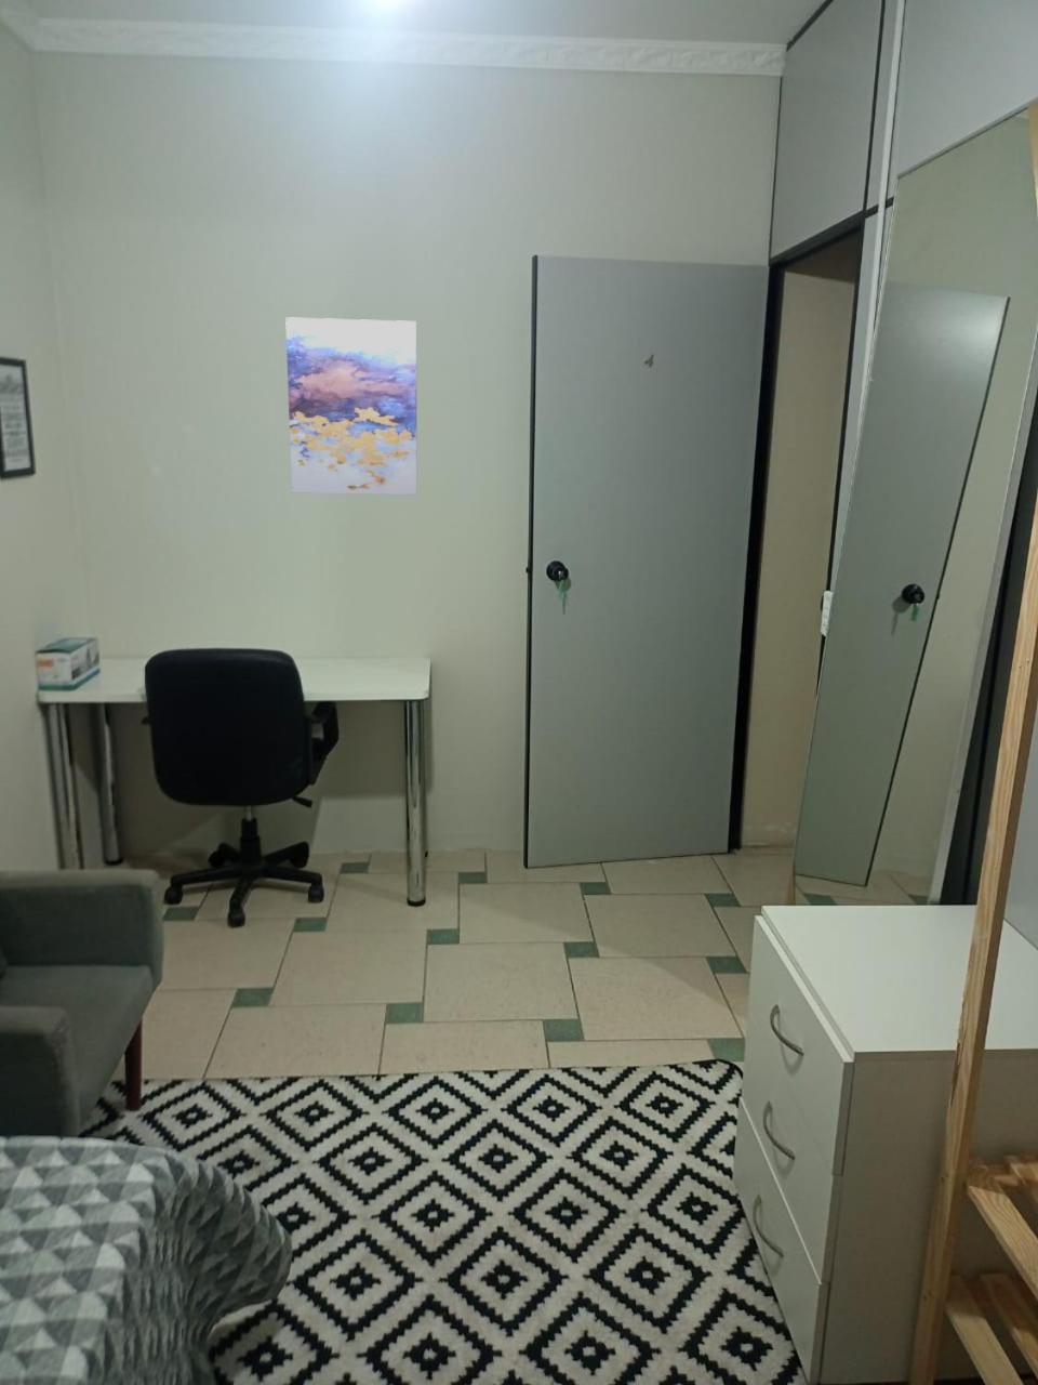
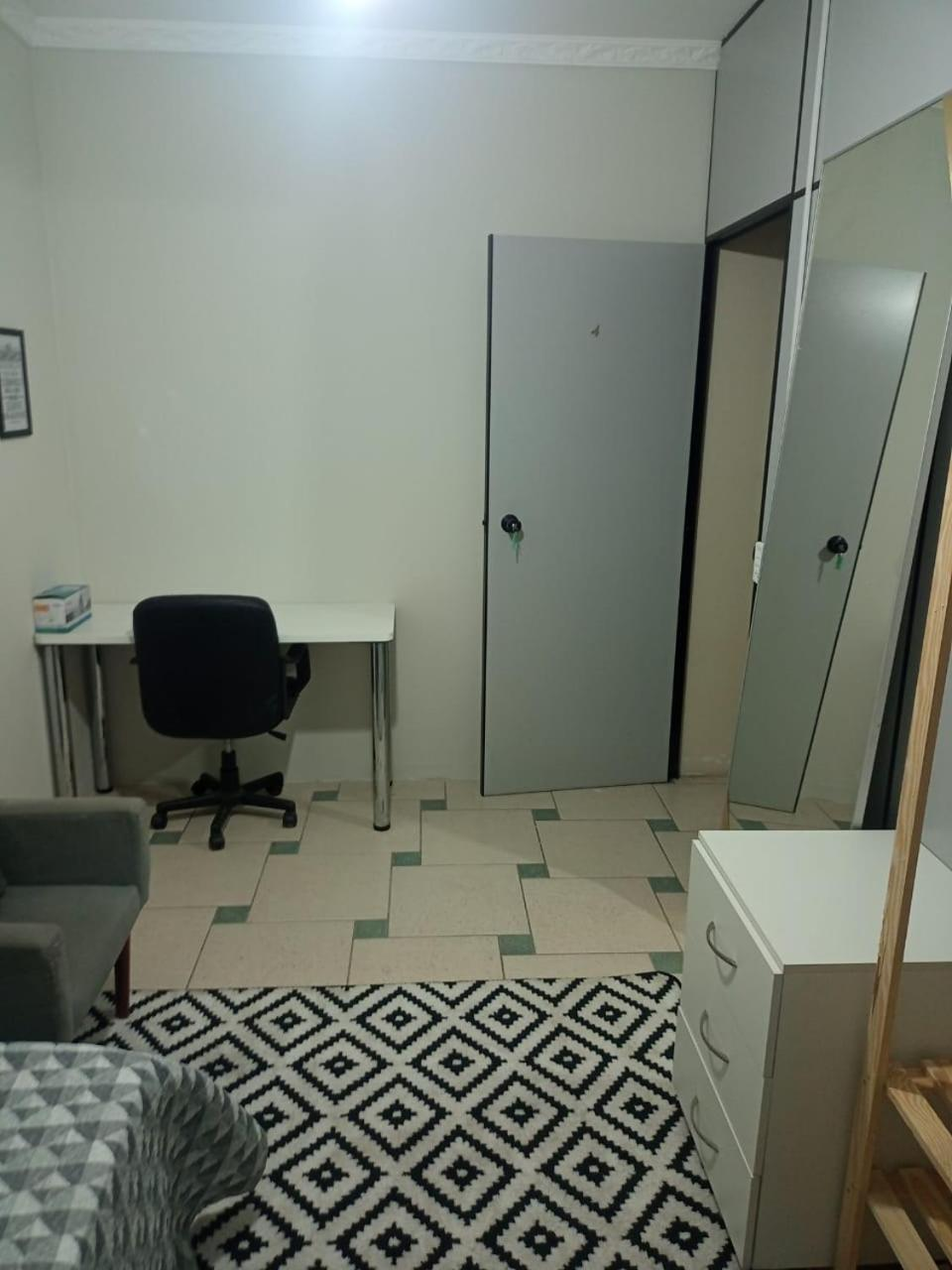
- wall art (352, 408)
